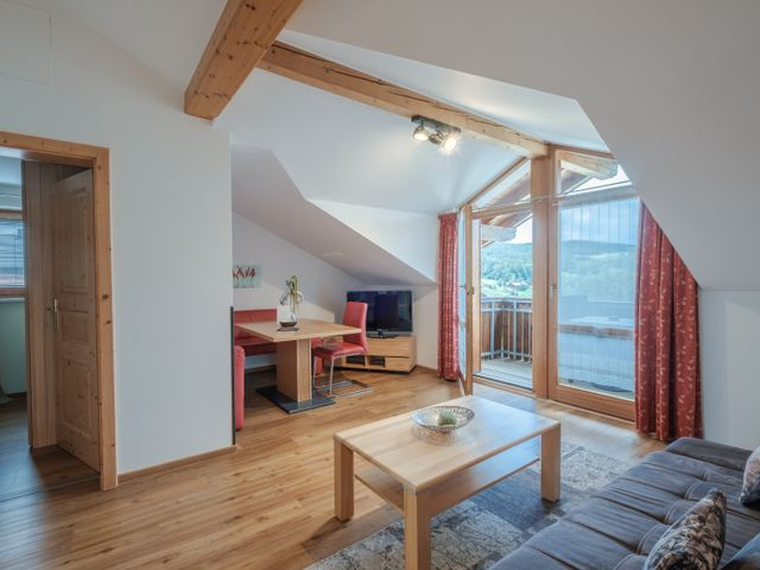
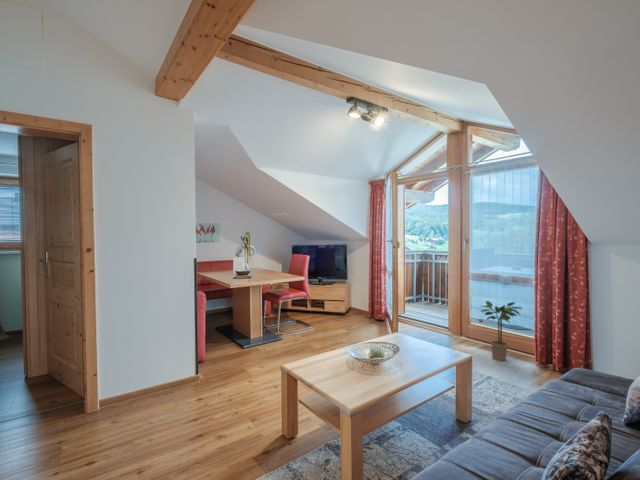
+ potted plant (501, 328)
